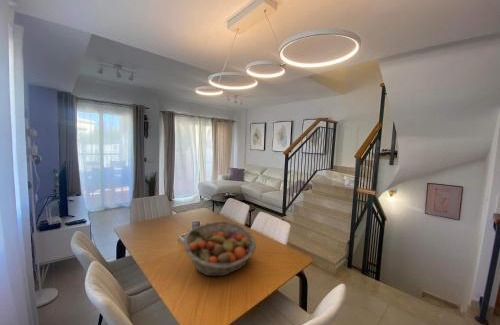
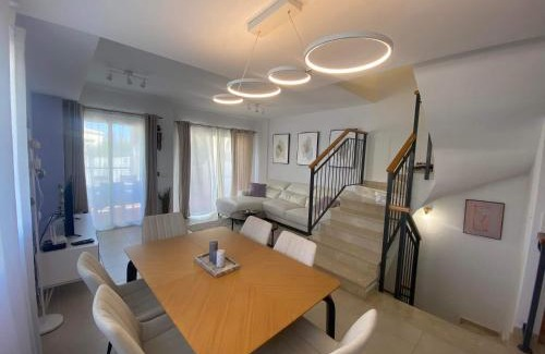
- fruit basket (220, 246)
